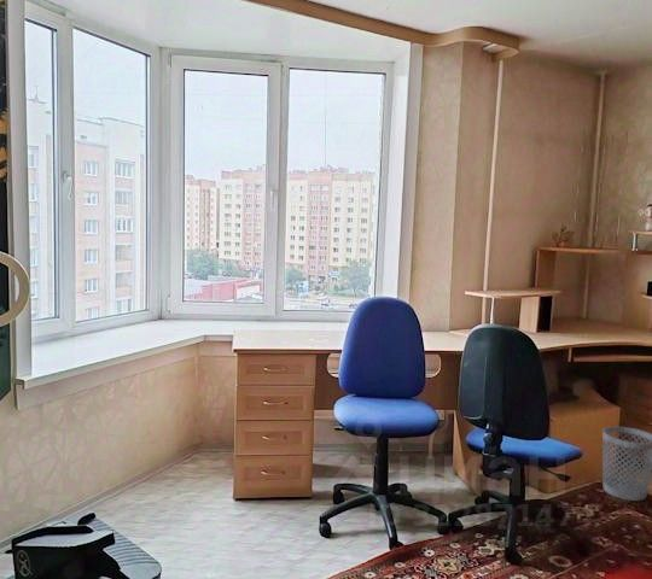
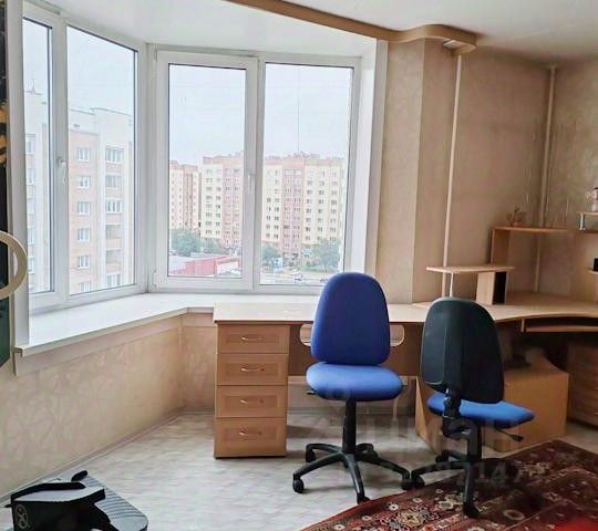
- wastebasket (627, 463)
